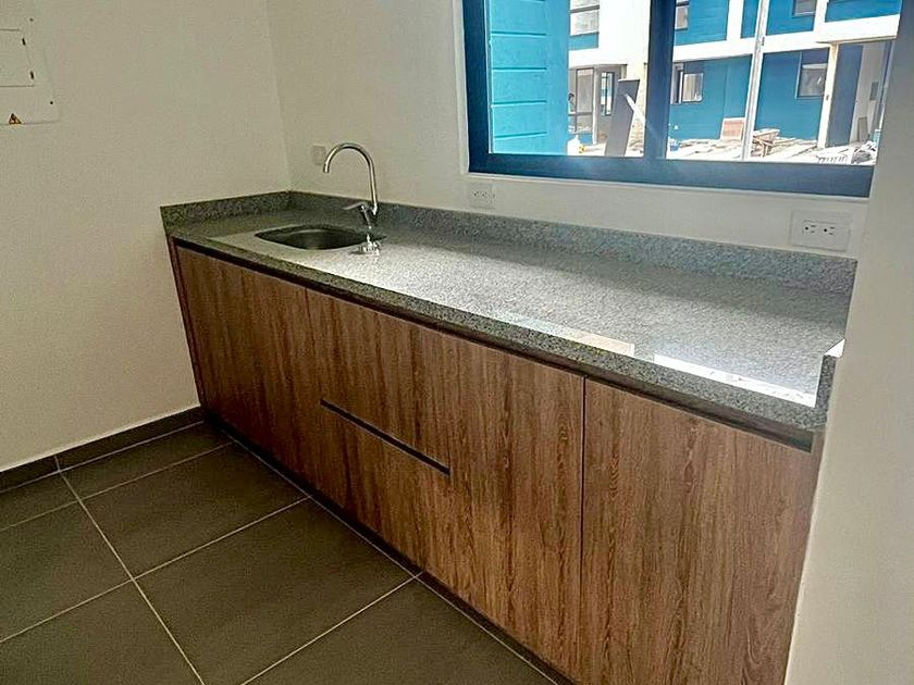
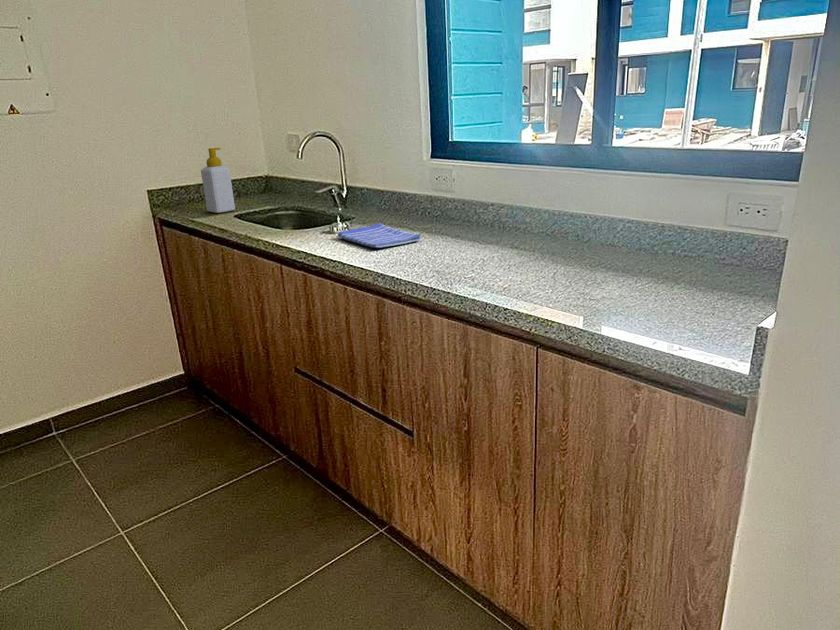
+ dish towel (378, 235)
+ soap bottle (216, 180)
